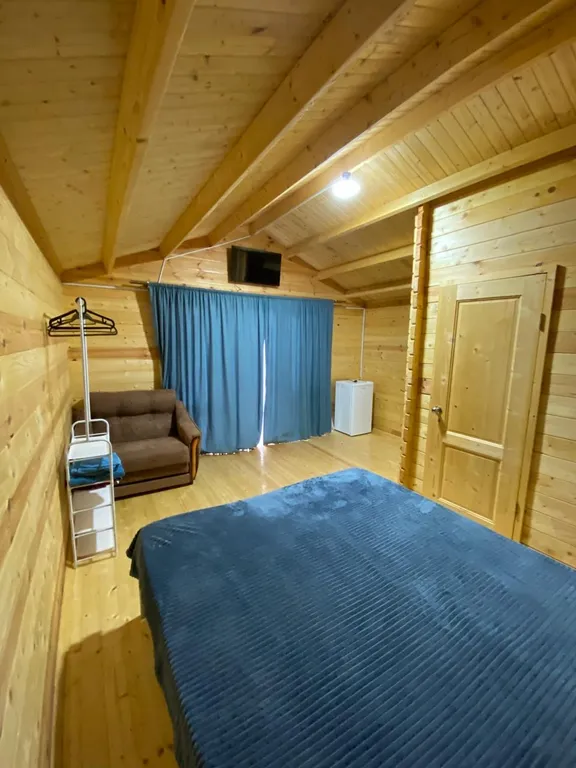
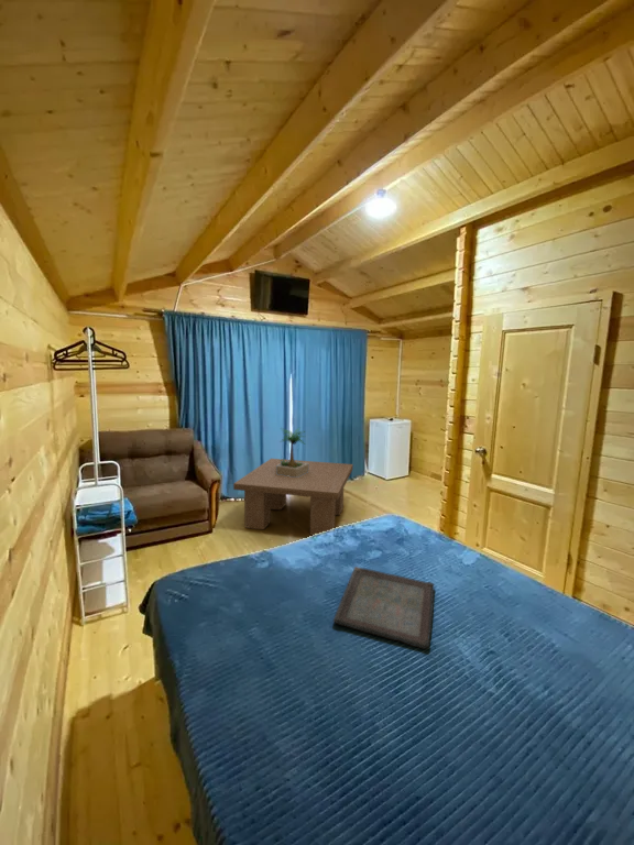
+ coffee table (298, 494)
+ serving tray (385, 601)
+ potted plant (291, 451)
